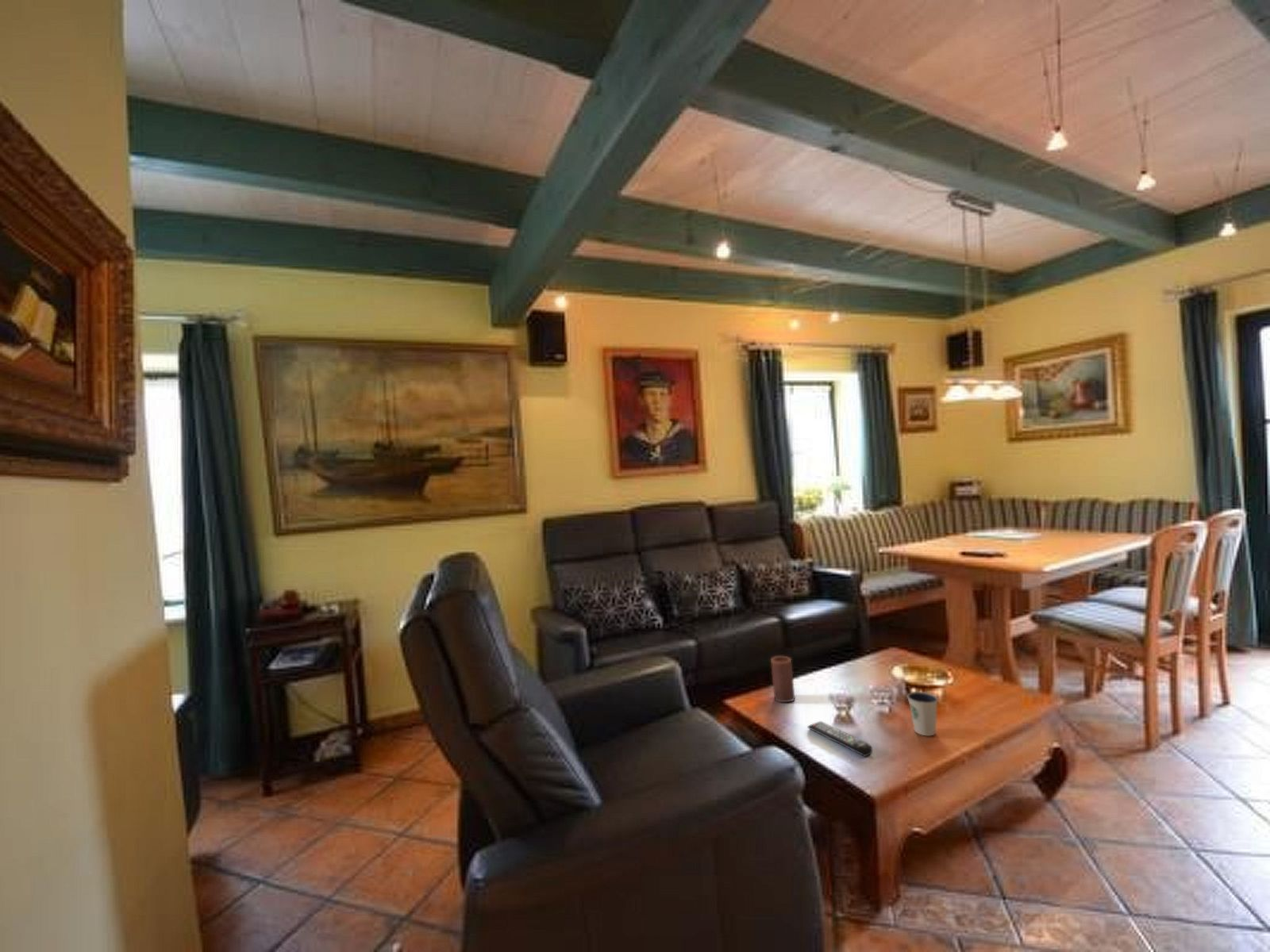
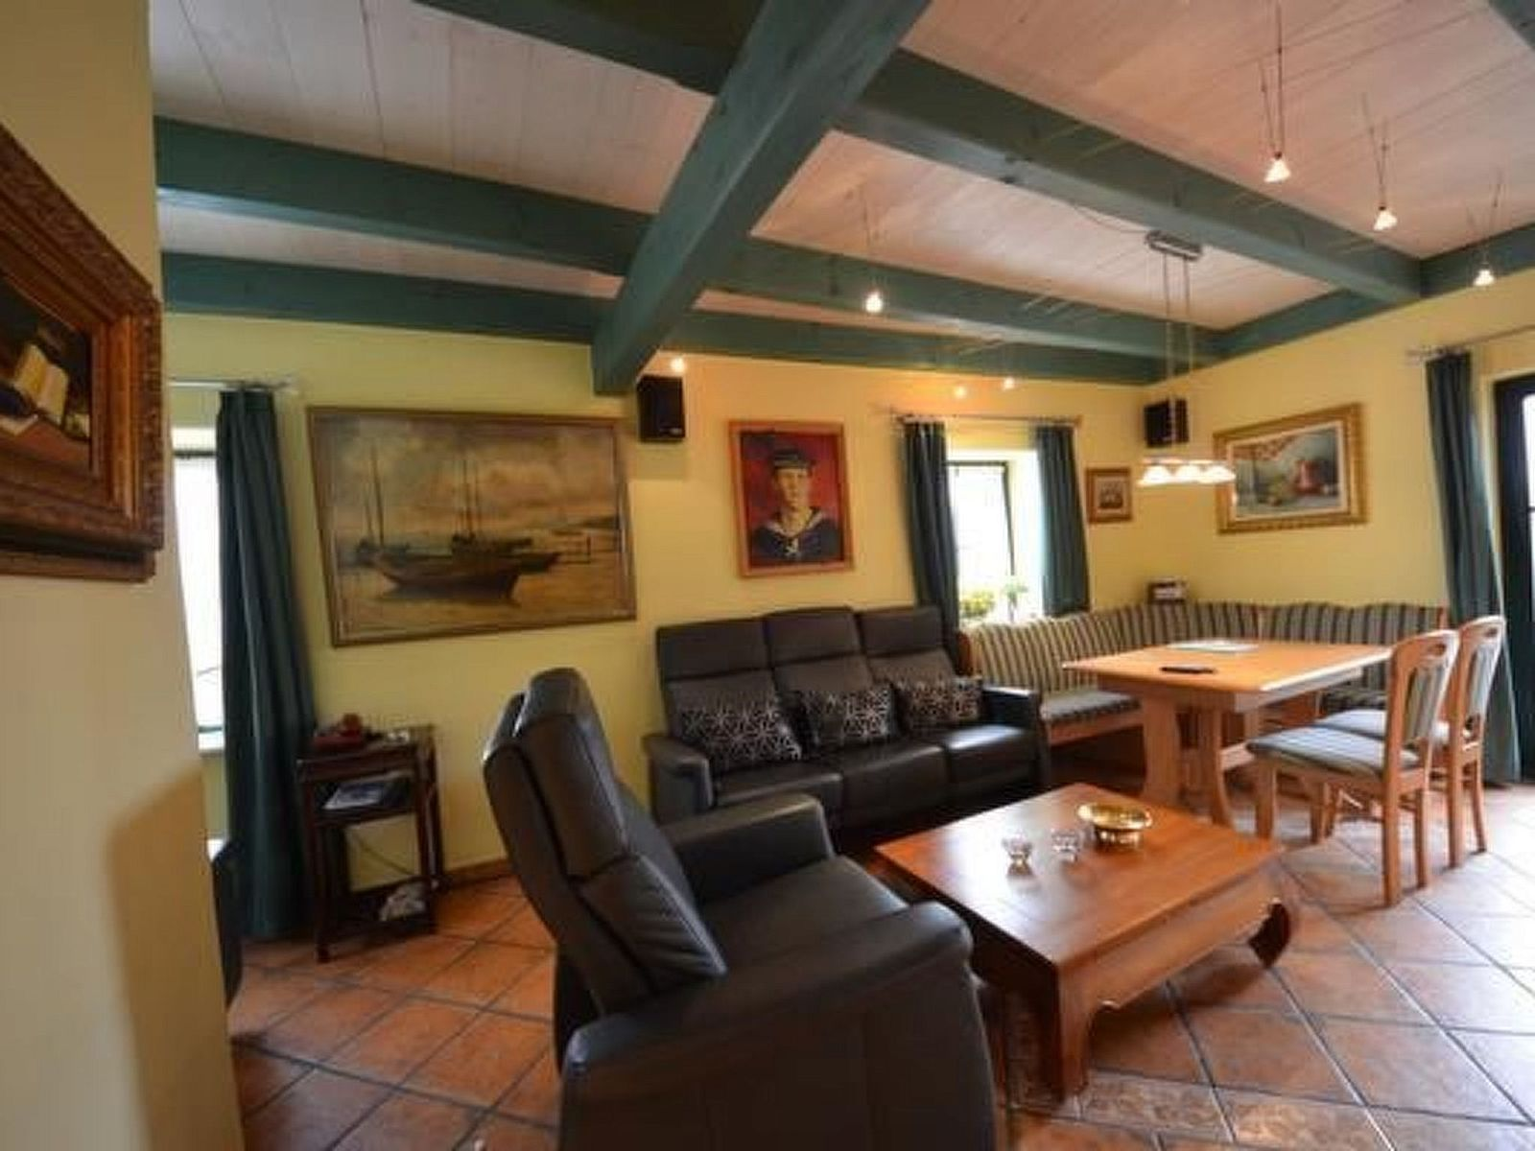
- remote control (838, 737)
- dixie cup (923, 714)
- candle (783, 678)
